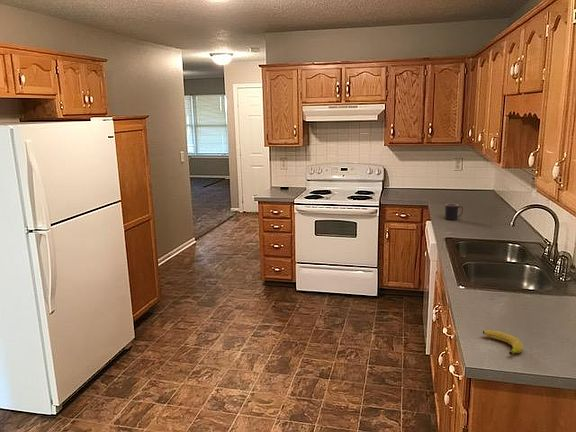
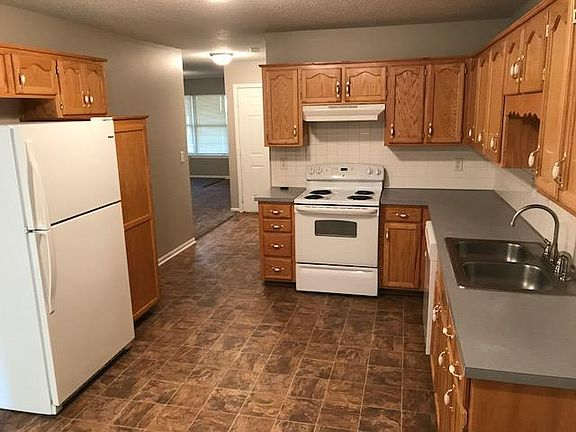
- mug (453, 212)
- fruit (504, 341)
